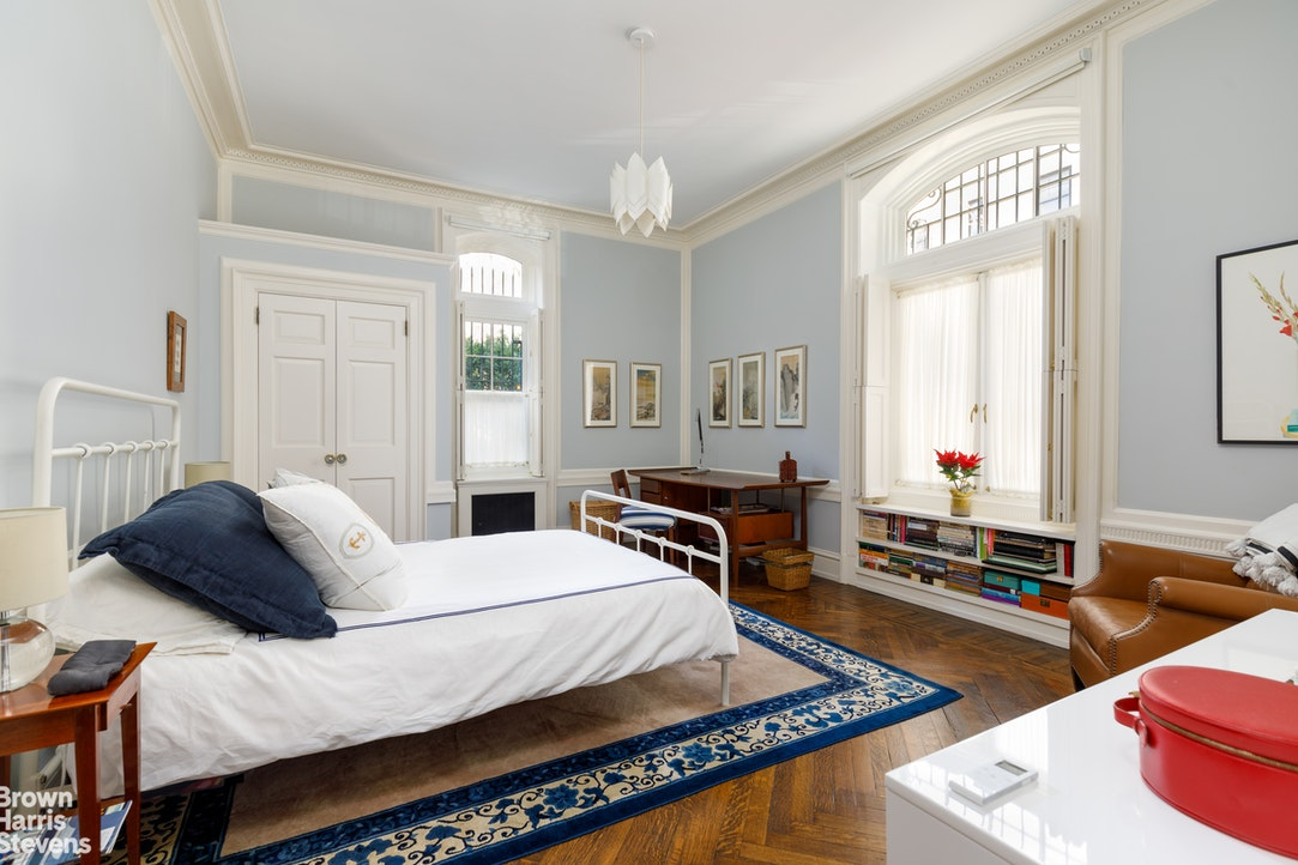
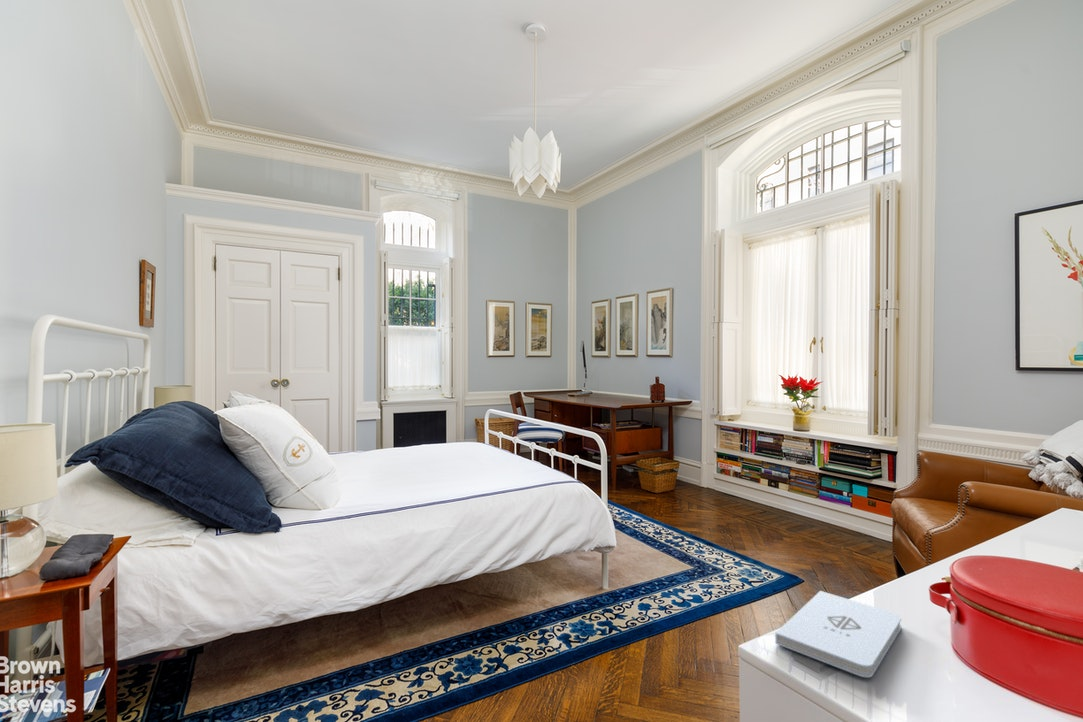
+ notepad (841, 628)
